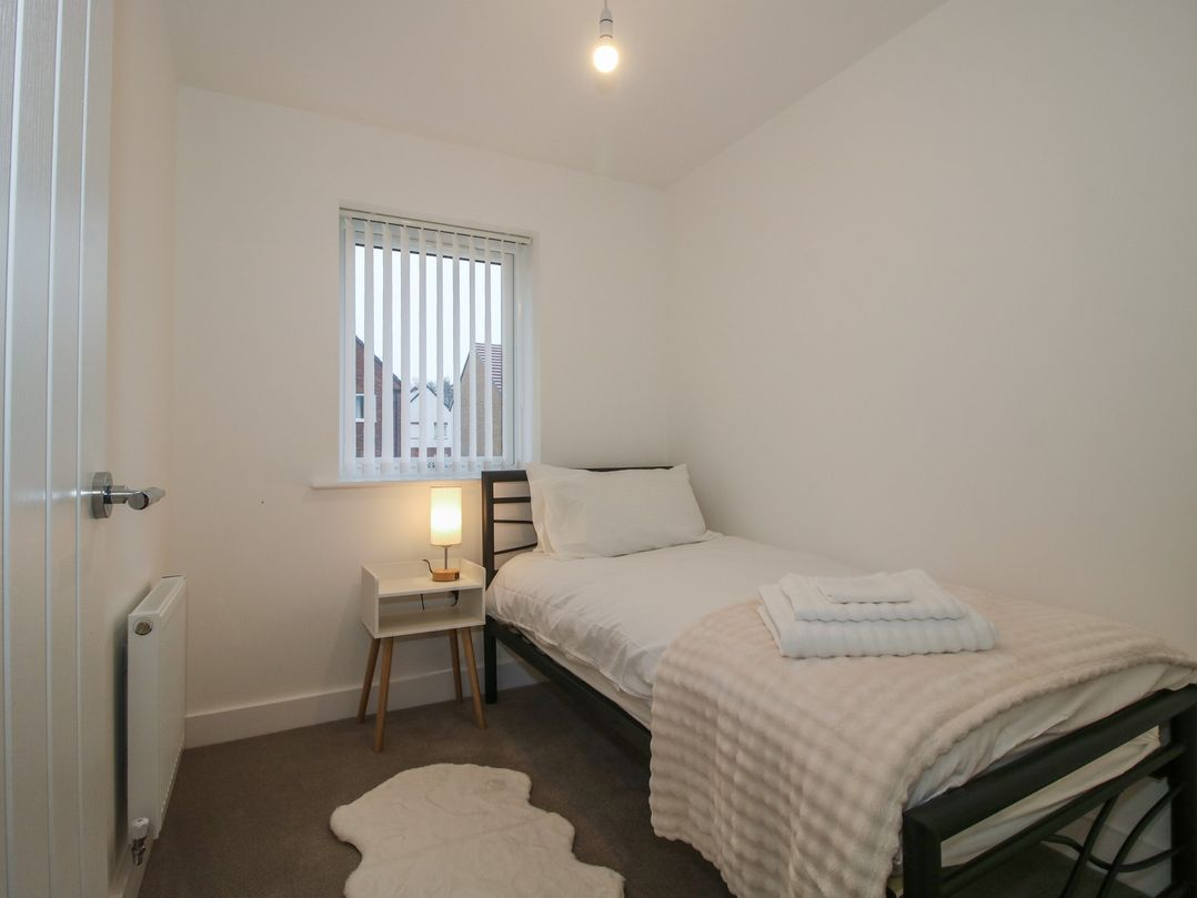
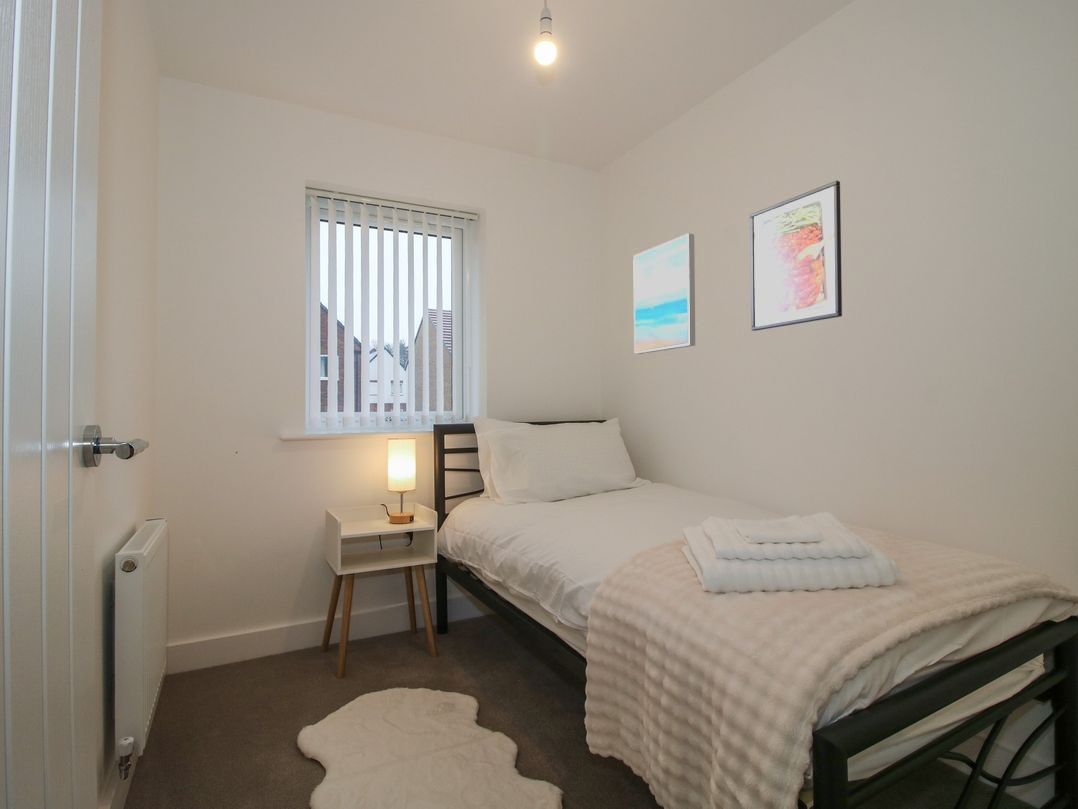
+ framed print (792, 261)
+ wall art (662, 297)
